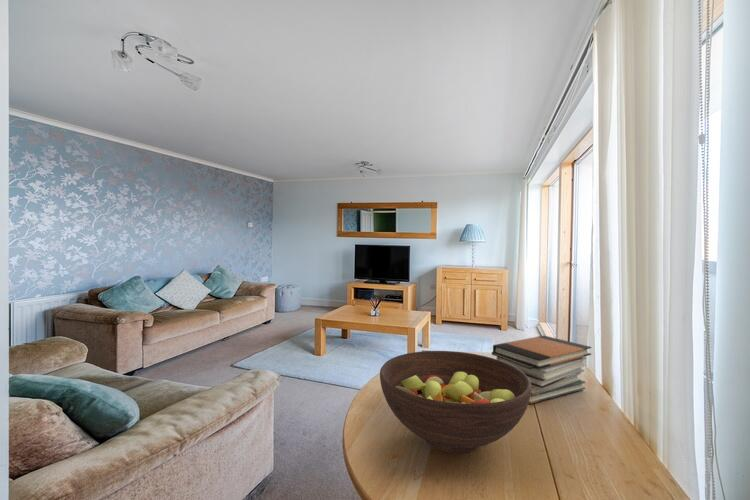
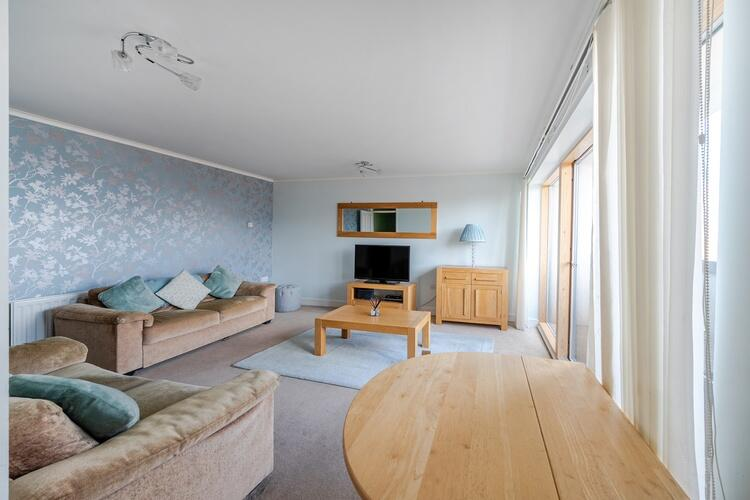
- book stack (540, 366)
- fruit bowl (451, 405)
